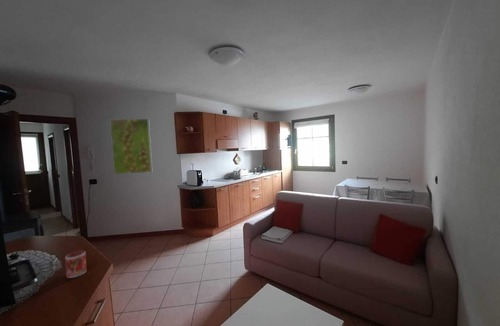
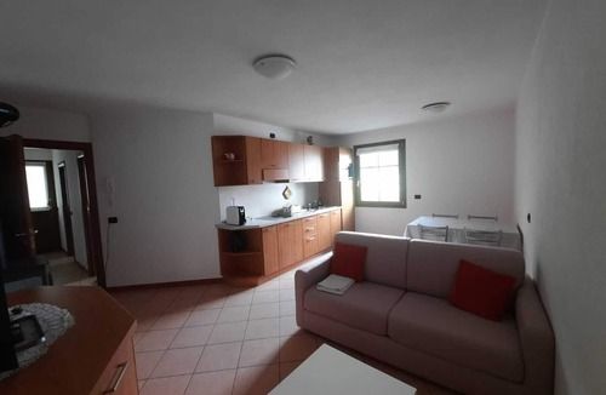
- mug (76, 262)
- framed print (131, 146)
